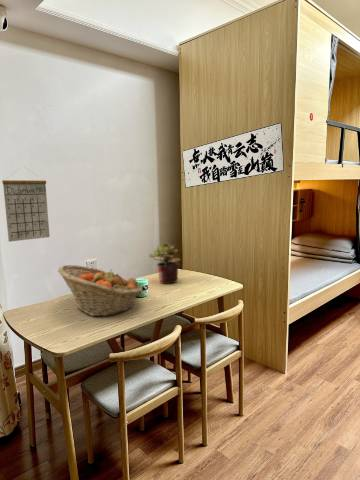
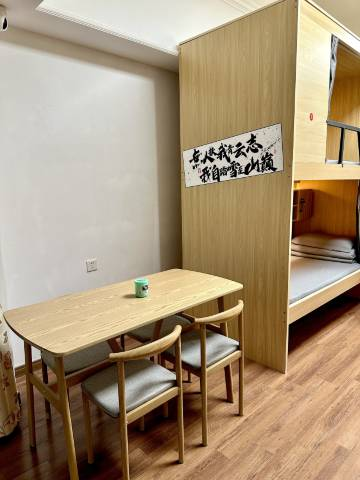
- potted plant (164, 262)
- calendar (26, 203)
- fruit basket (100, 285)
